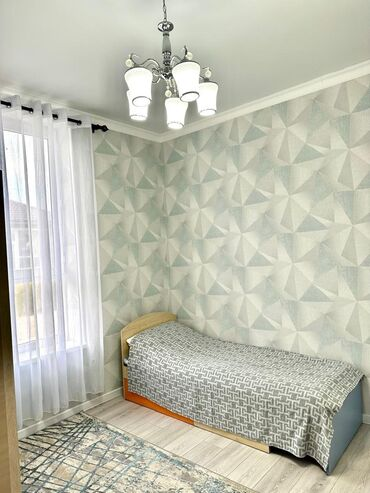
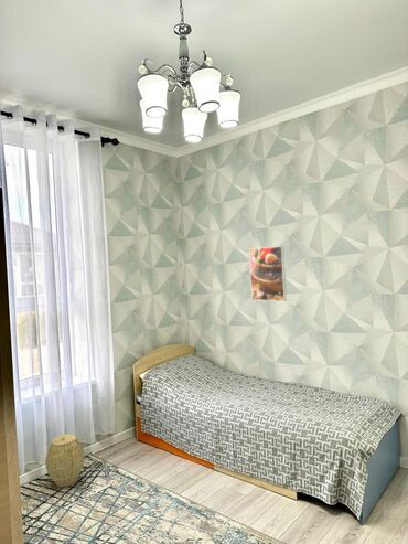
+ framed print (267, 274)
+ woven basket (65, 458)
